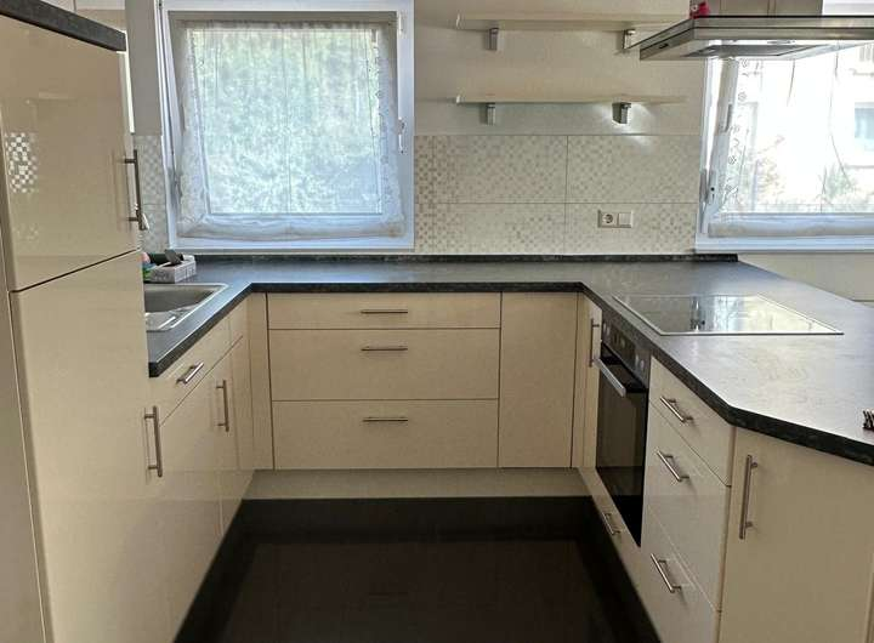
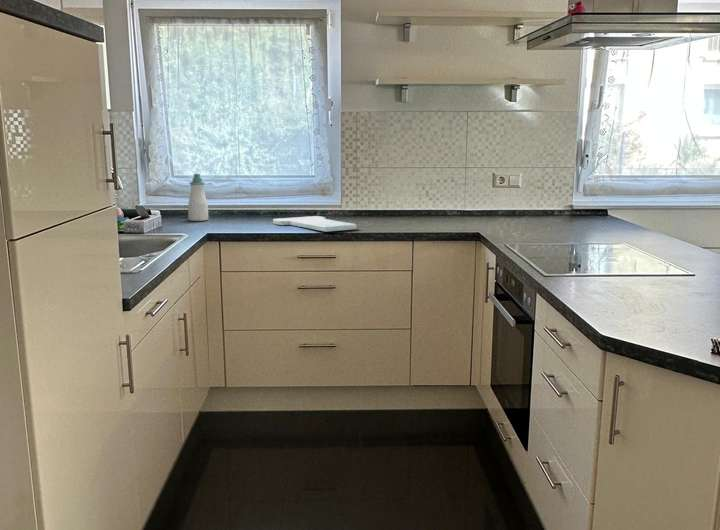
+ soap bottle (197, 197)
+ cutting board (317, 223)
